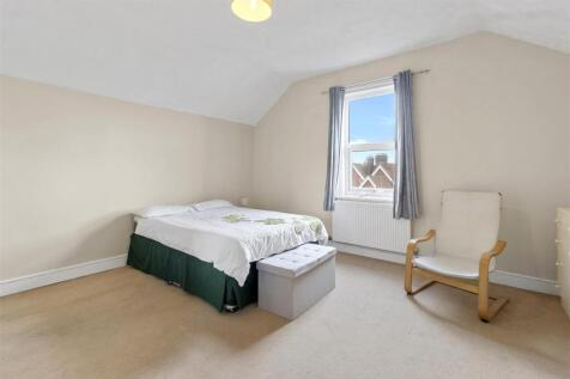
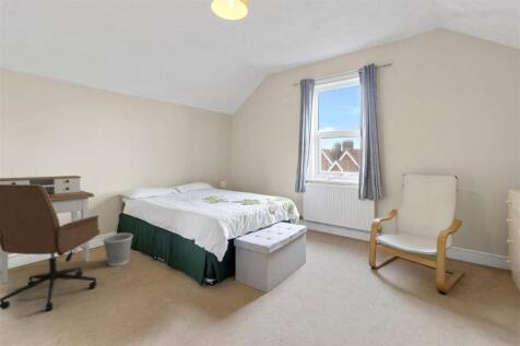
+ desk (56, 213)
+ wastebasket (118, 249)
+ office chair (51, 237)
